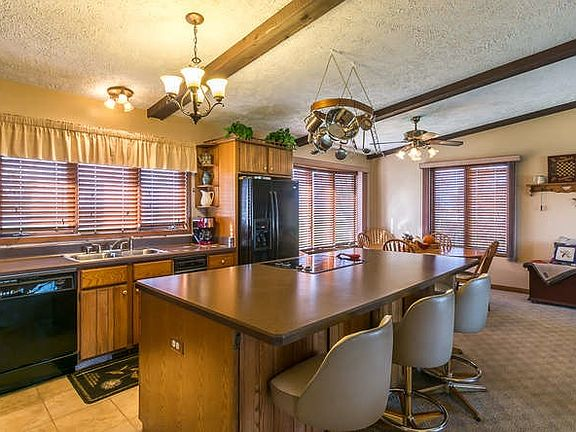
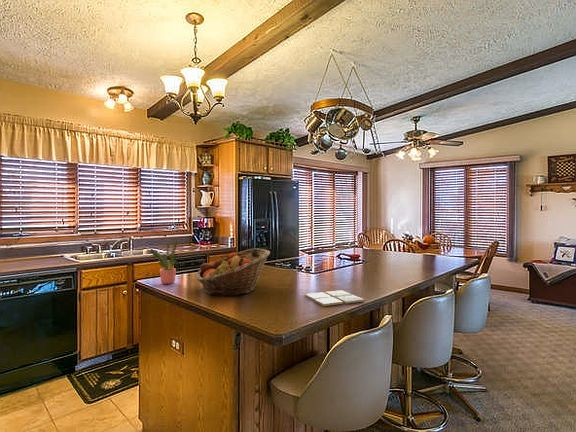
+ fruit basket (233, 269)
+ potted plant (163, 262)
+ drink coaster (333, 297)
